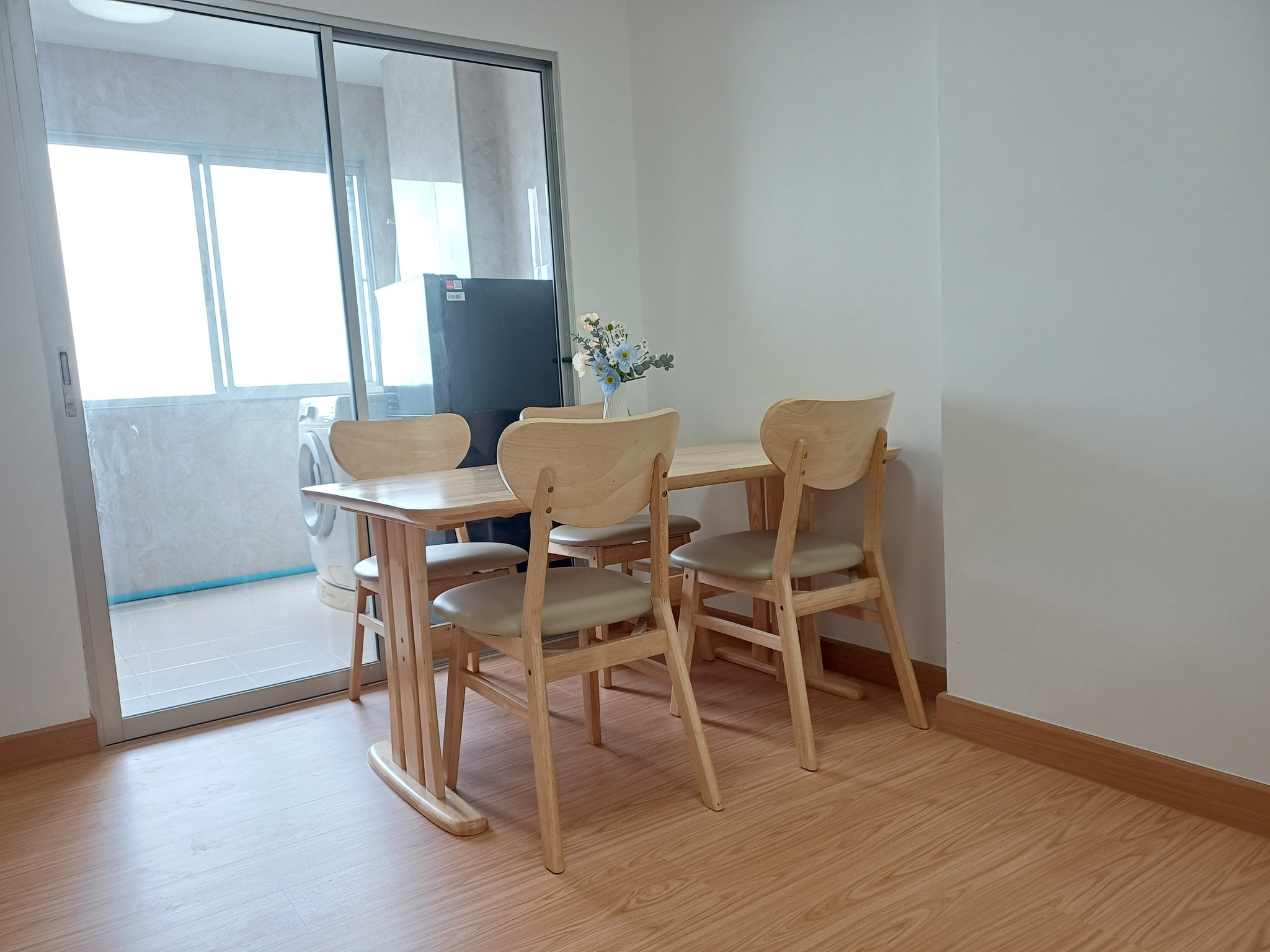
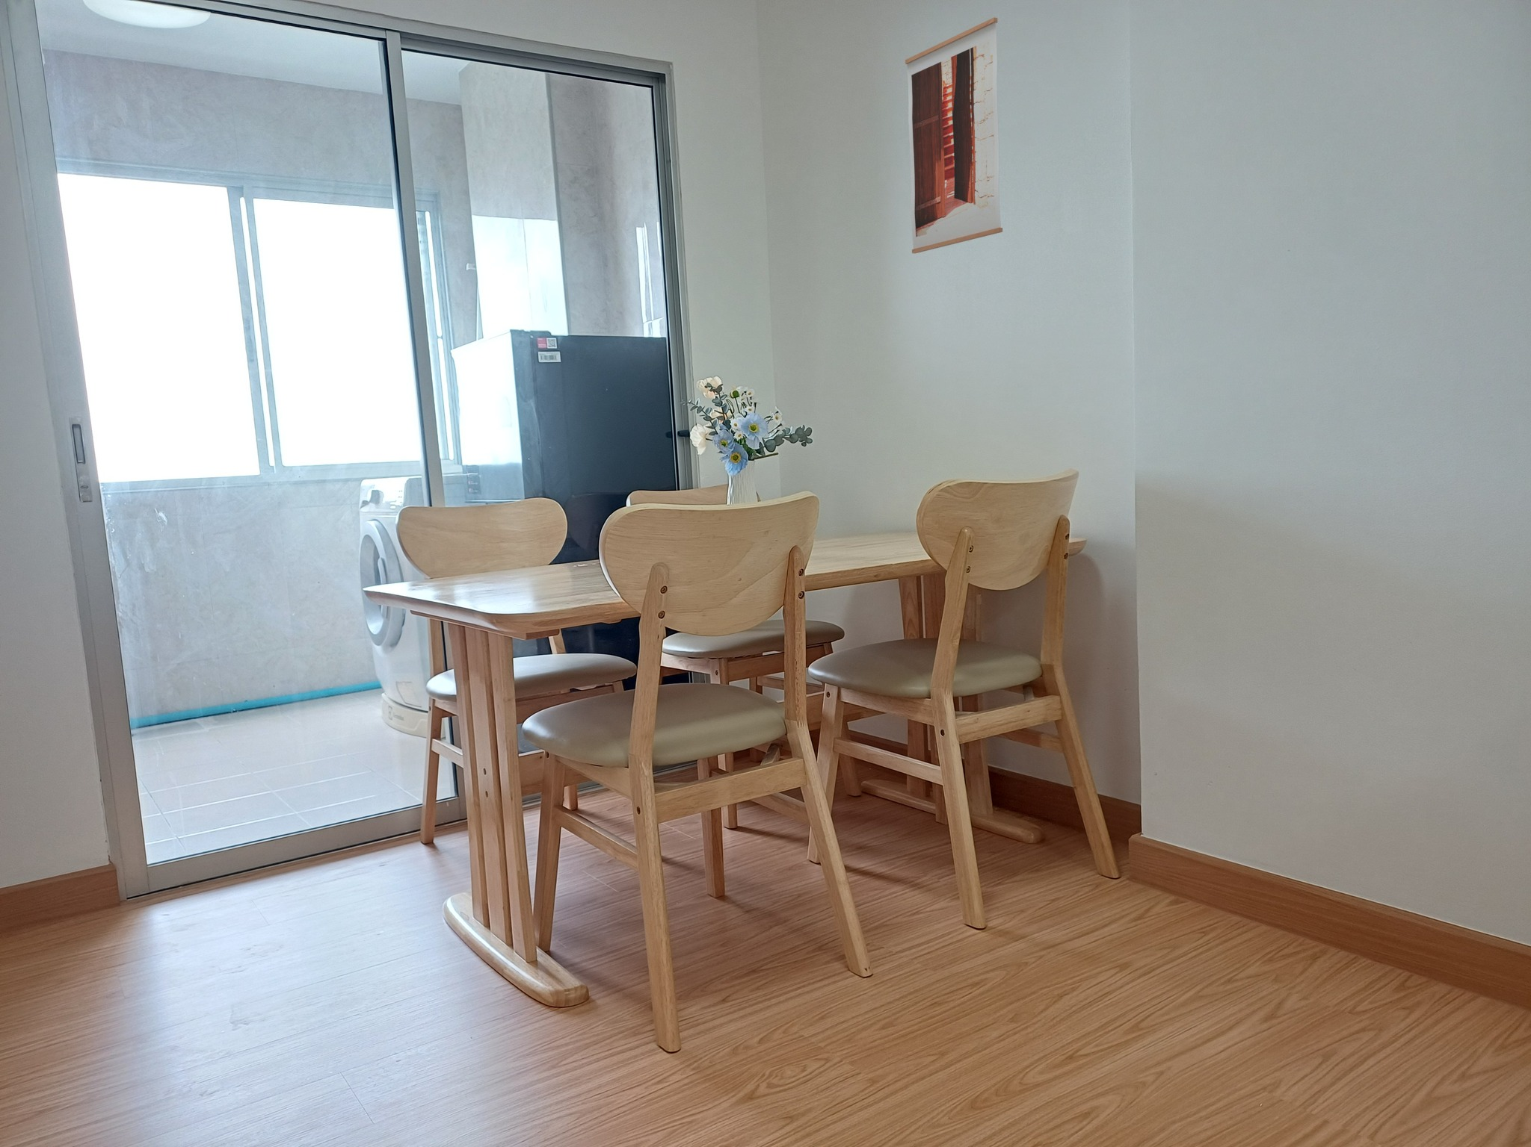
+ wall art (951, 142)
